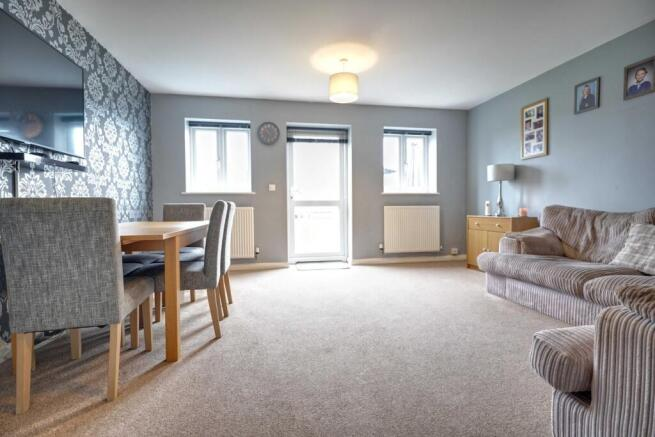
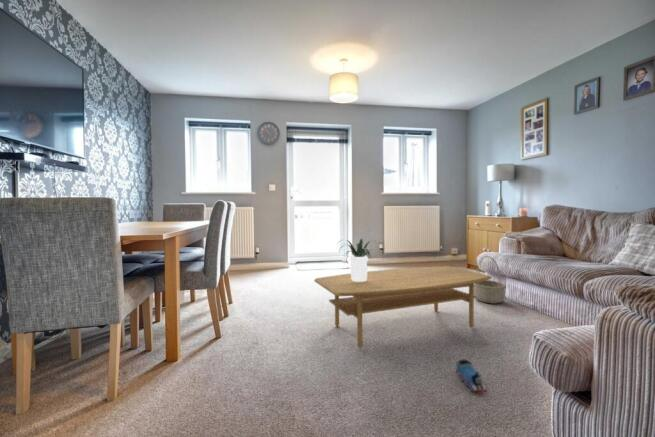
+ toy train (470, 375)
+ basket (488, 280)
+ coffee table (403, 301)
+ potted plant (357, 259)
